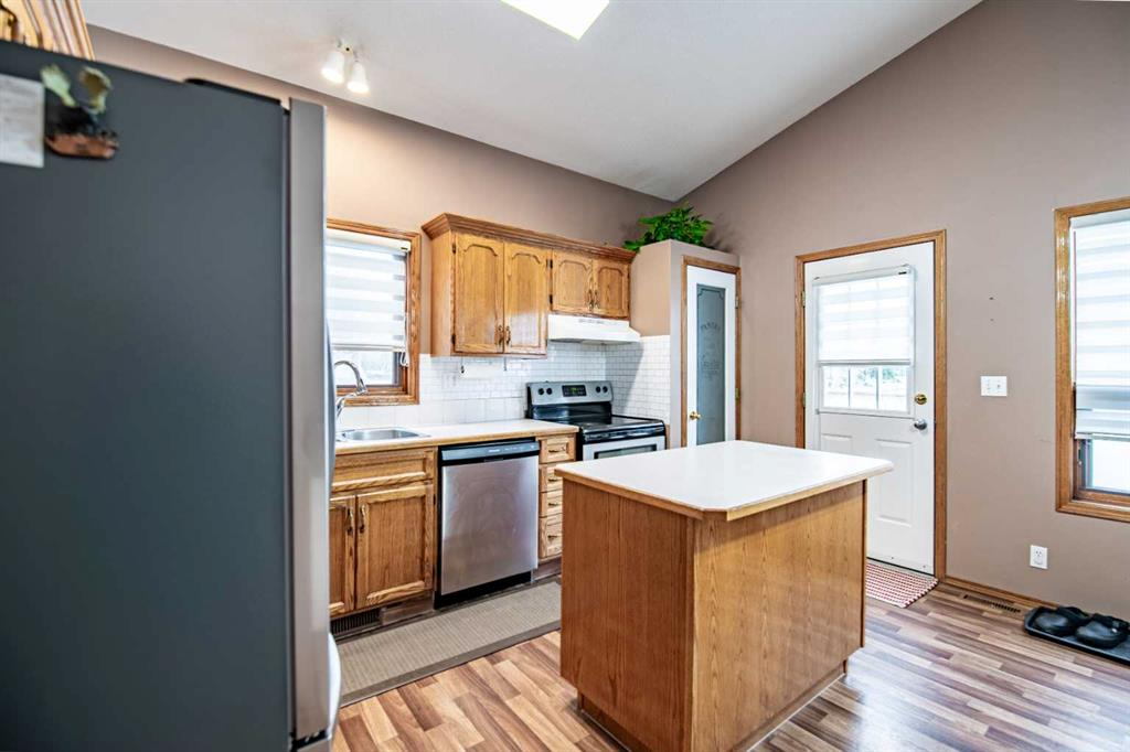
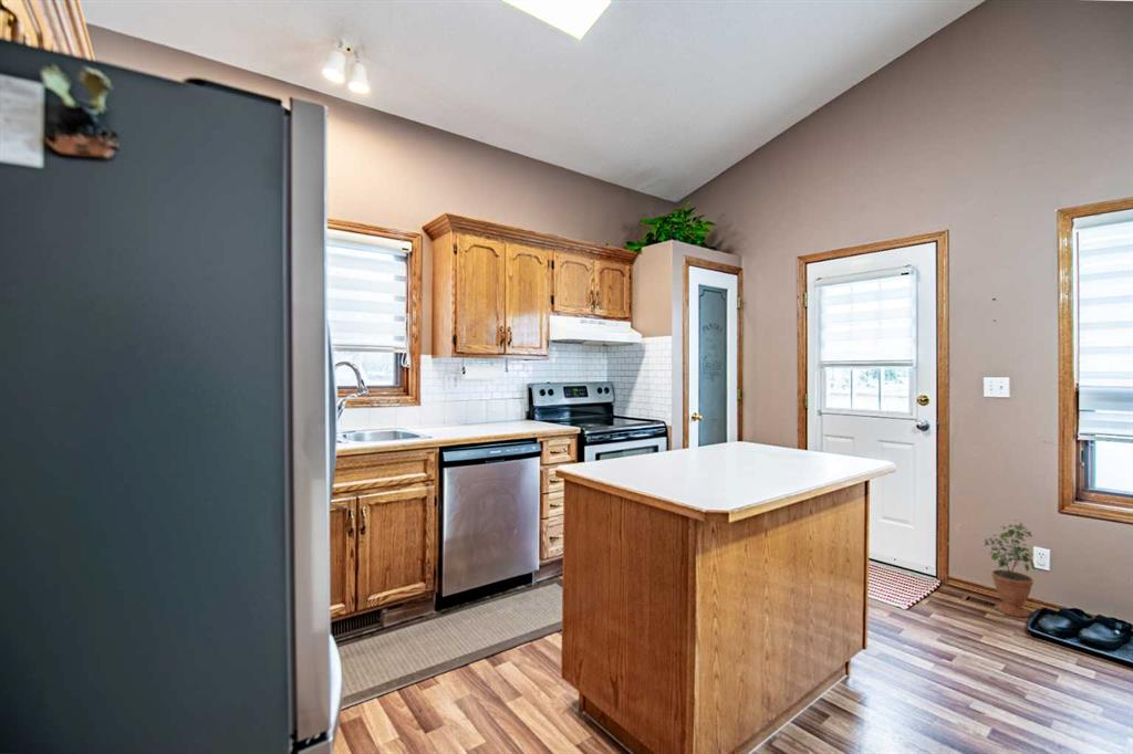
+ potted plant (1007, 564)
